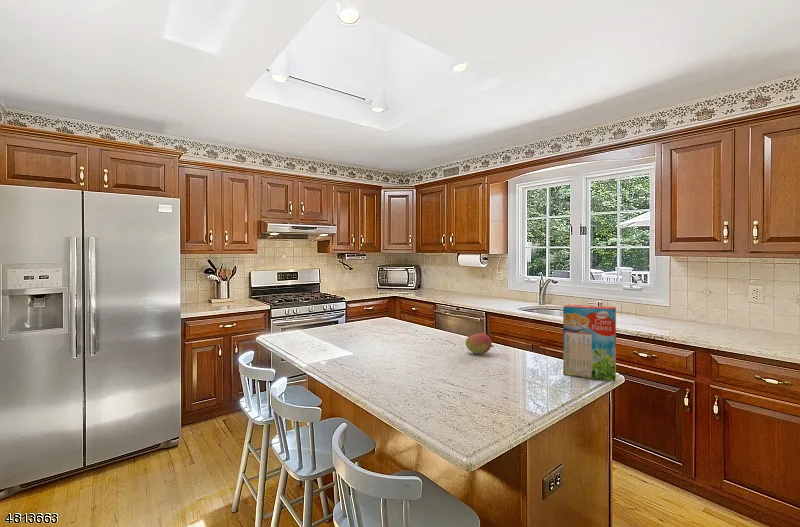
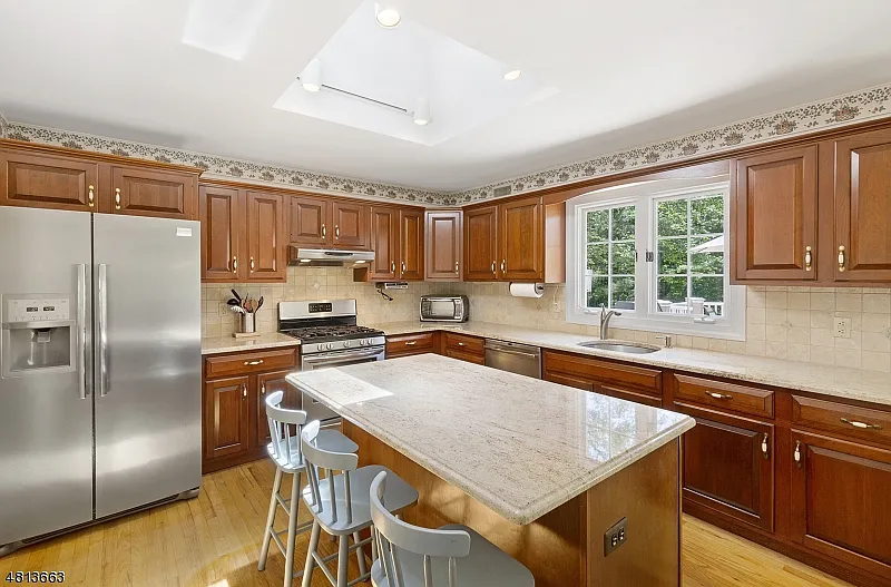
- cereal box (589, 341)
- fruit (479, 343)
